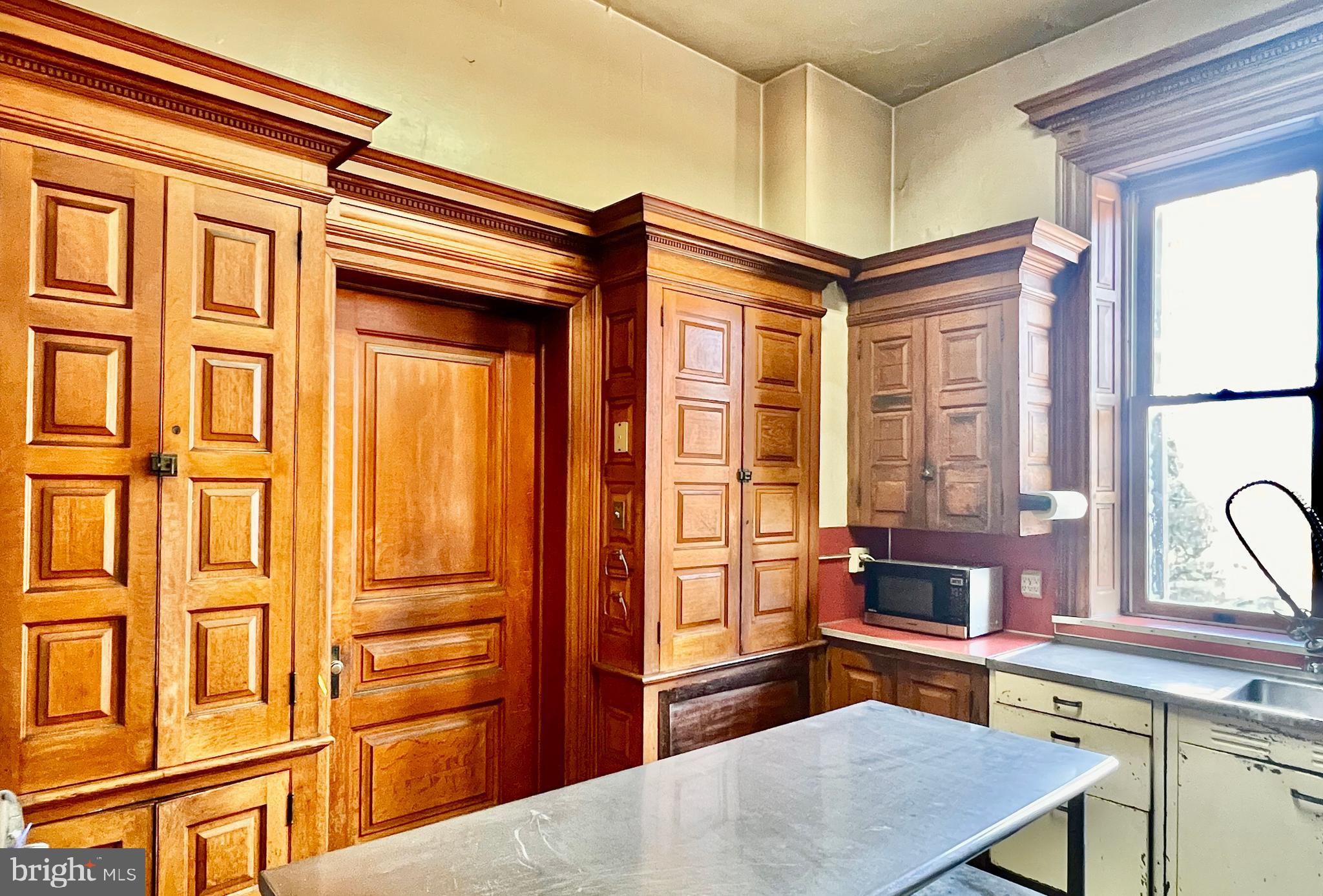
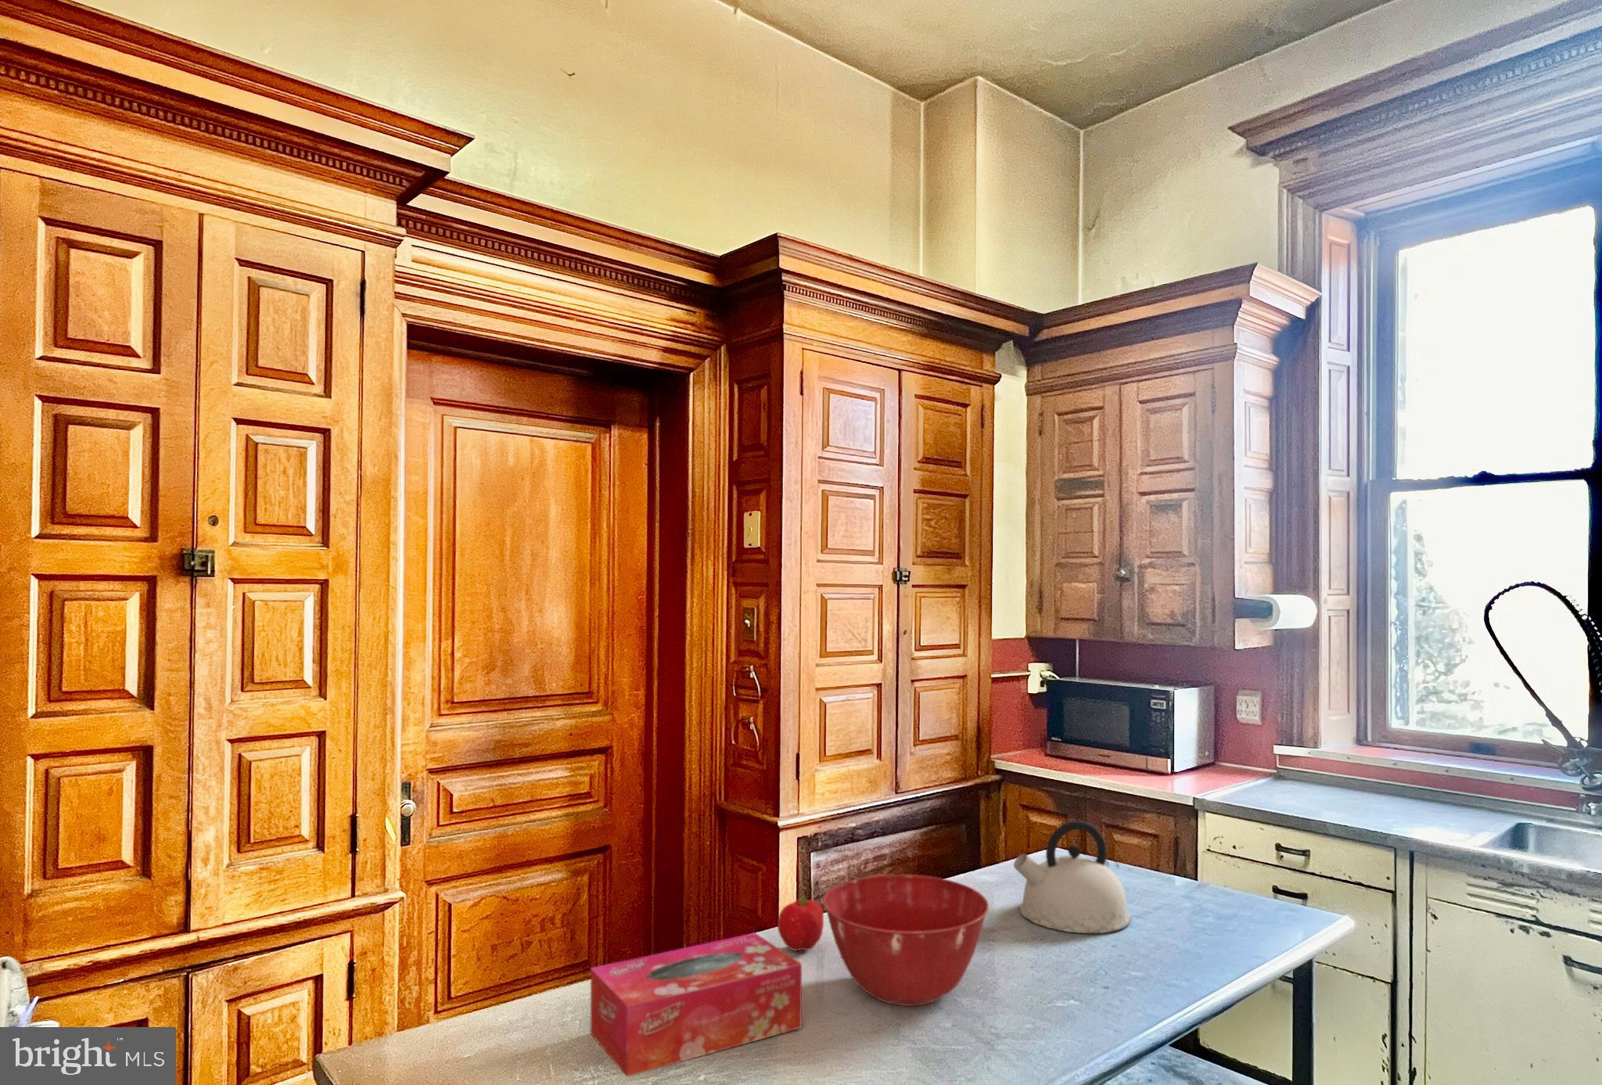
+ kettle (1069, 867)
+ mixing bowl (905, 943)
+ fruit (800, 923)
+ tissue box (696, 998)
